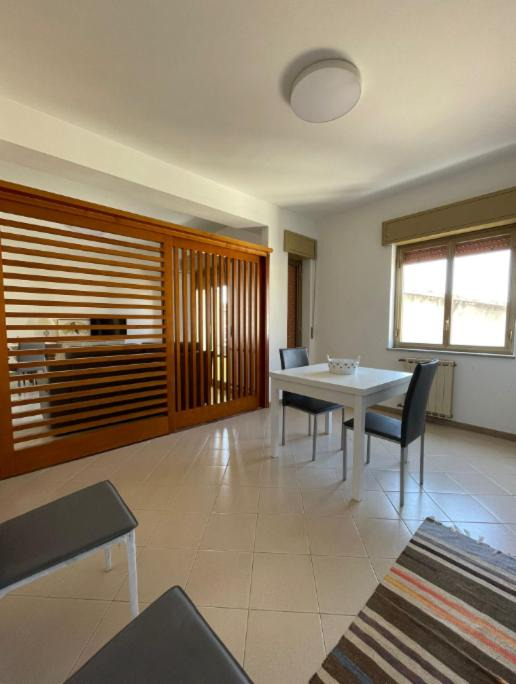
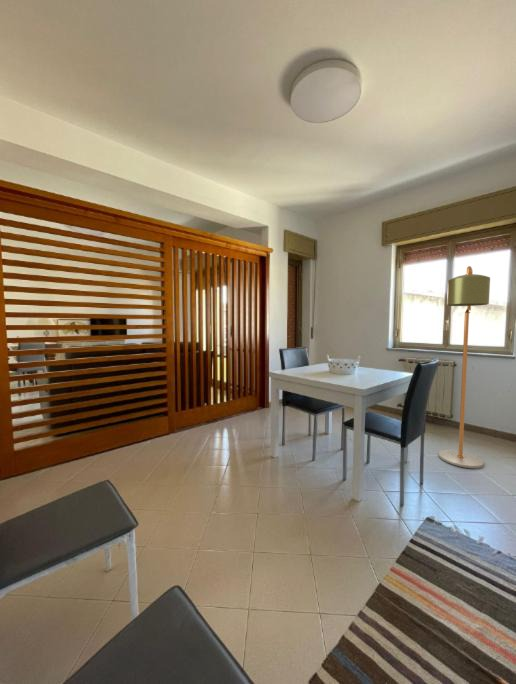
+ floor lamp (464, 364)
